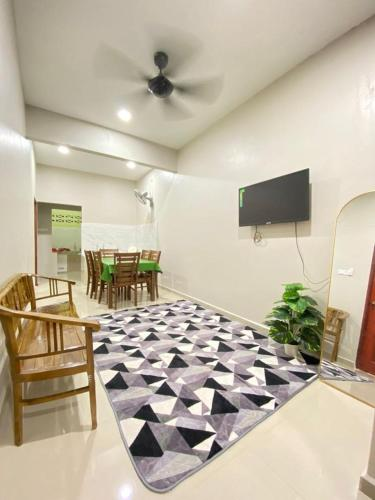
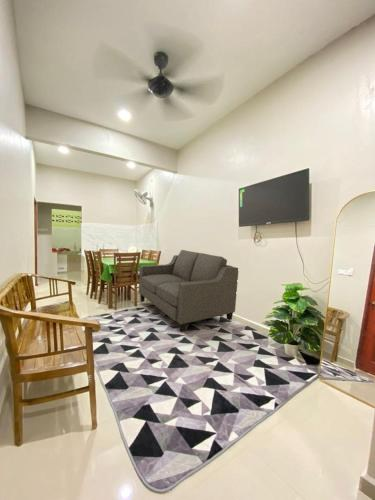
+ sofa (182, 281)
